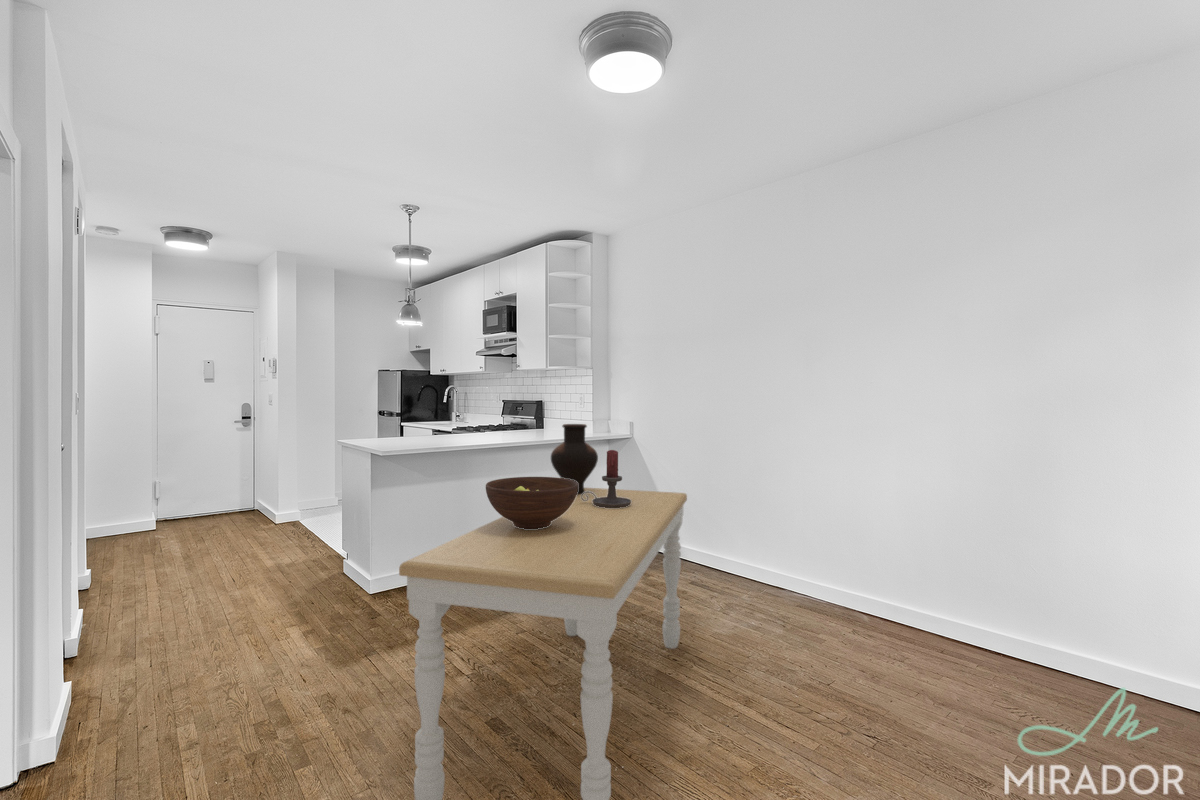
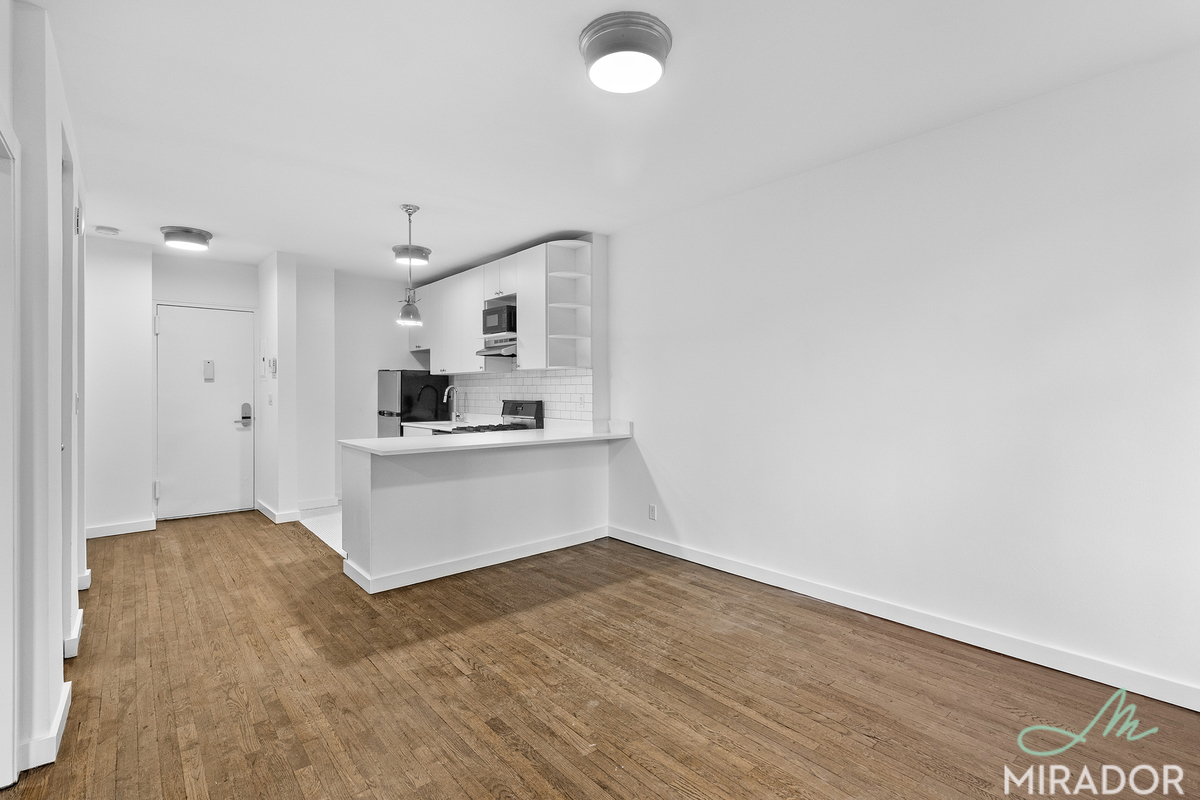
- dining table (580, 614)
- candle holder (606, 476)
- fruit bowl (532, 503)
- vase (574, 458)
